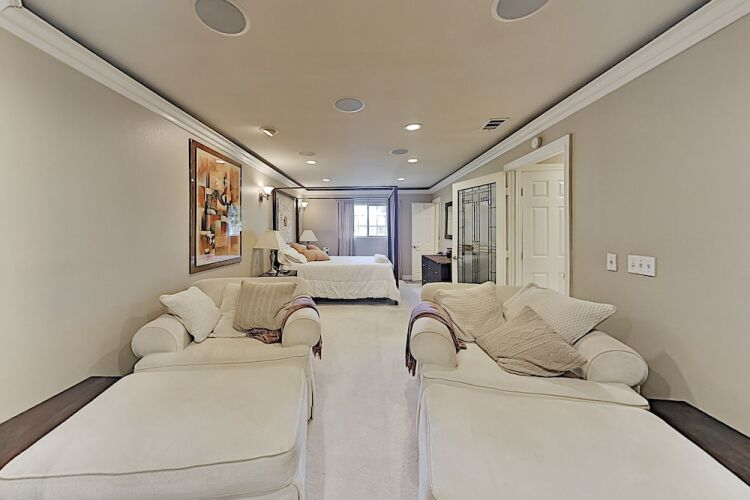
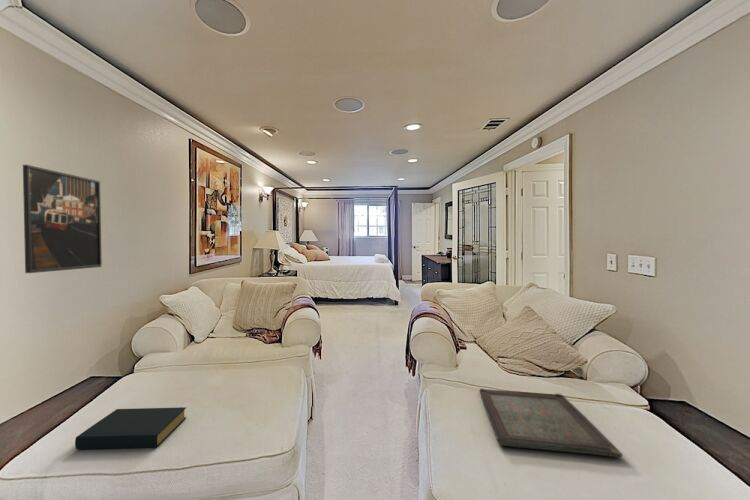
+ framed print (66, 221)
+ hardback book (135, 426)
+ serving tray (537, 416)
